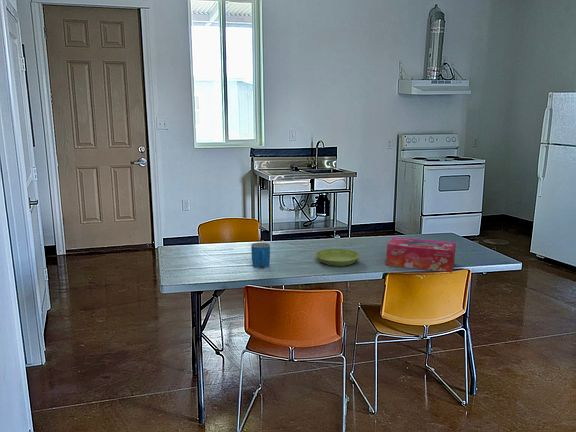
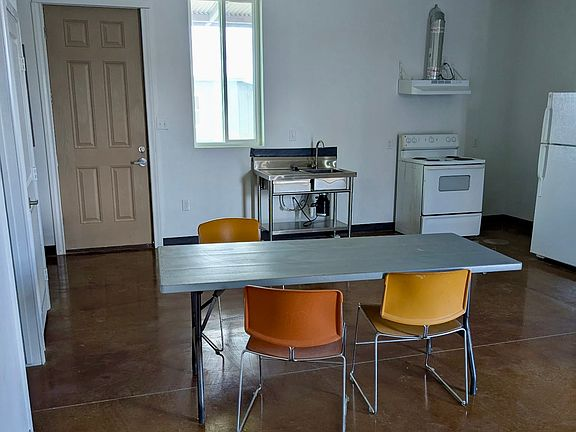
- saucer (337, 257)
- mug (261, 256)
- tissue box (421, 253)
